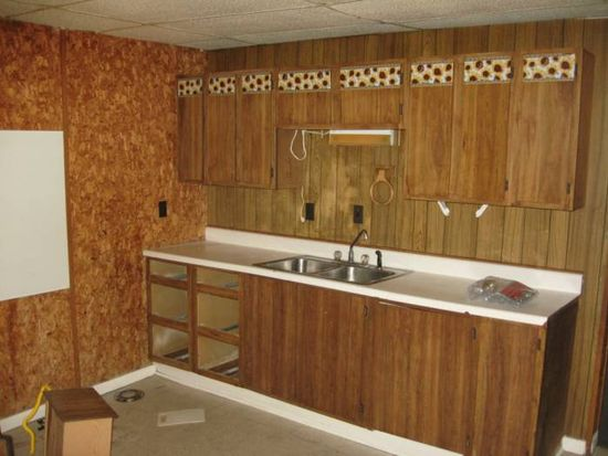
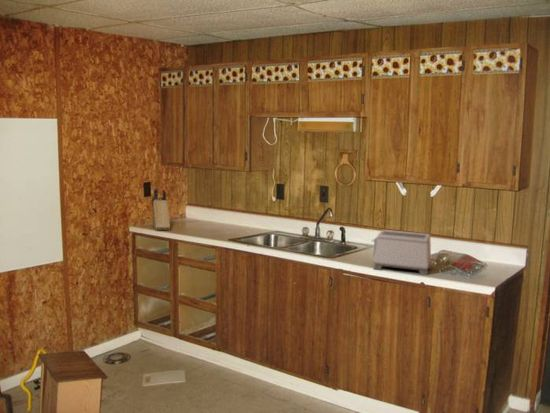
+ knife block (160, 208)
+ toaster (400, 251)
